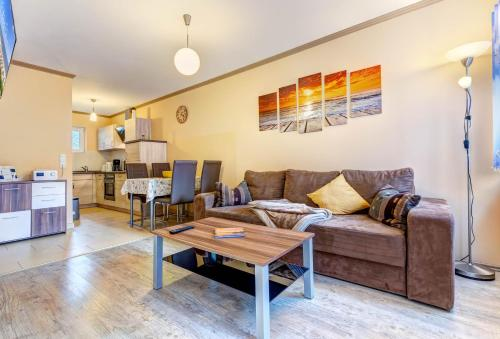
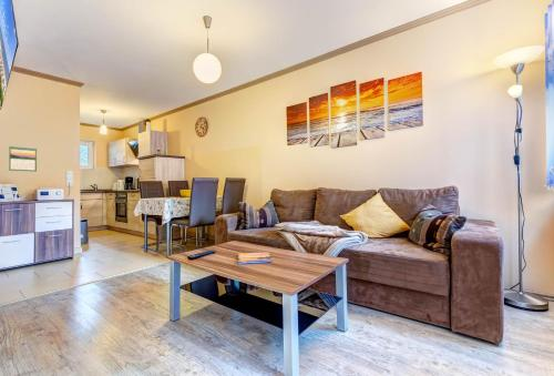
+ calendar (22, 159)
